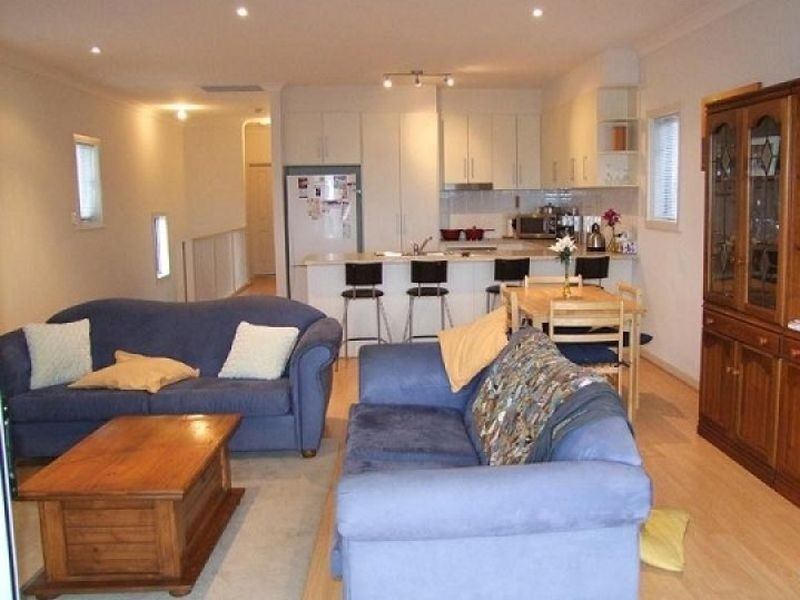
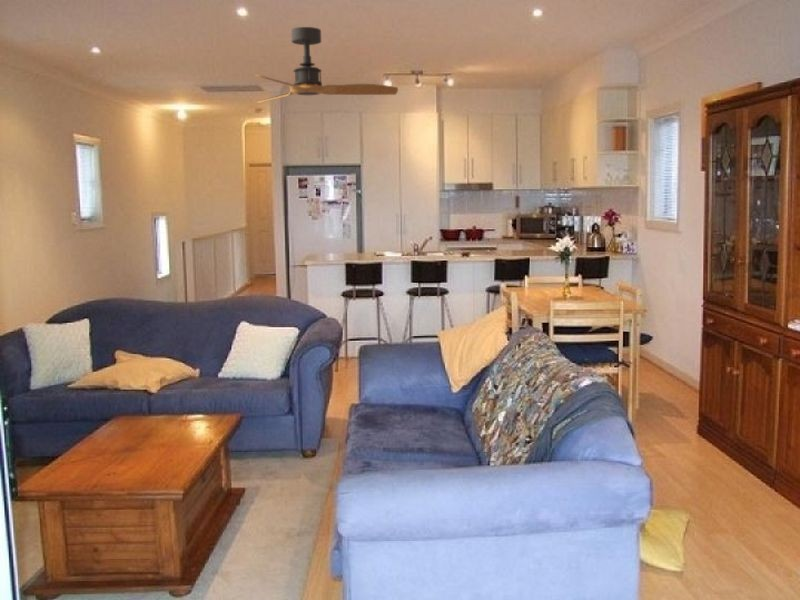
+ ceiling fan (320, 69)
